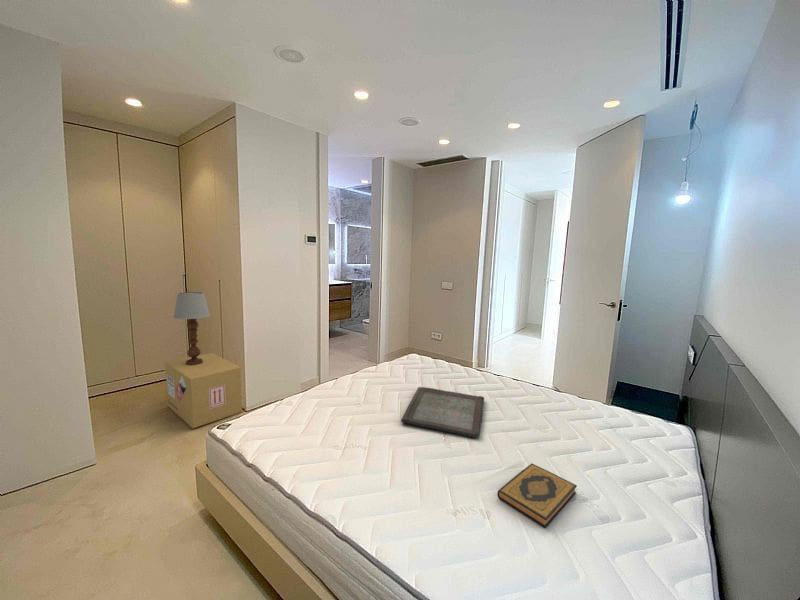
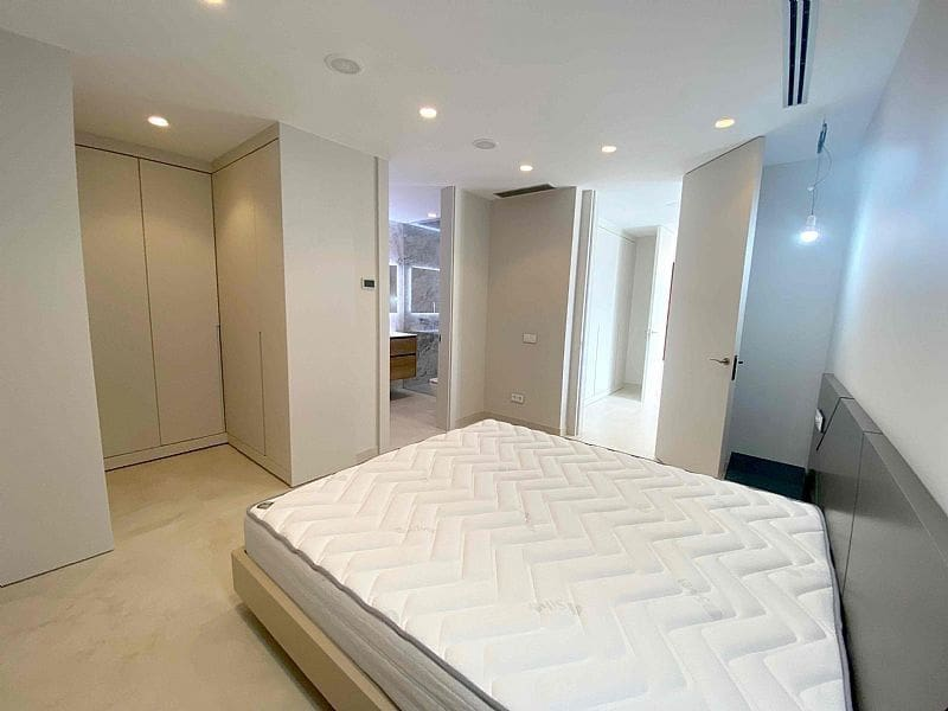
- table lamp (192, 328)
- cardboard box (203, 386)
- serving tray (444, 408)
- hardback book (537, 491)
